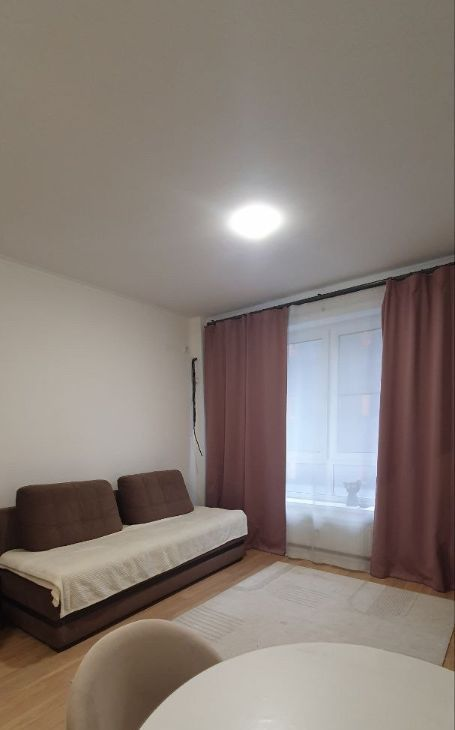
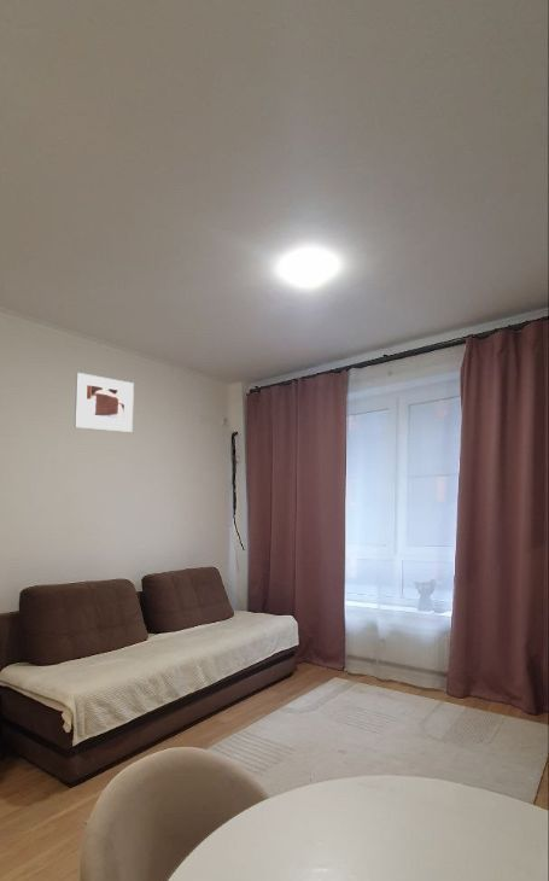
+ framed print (105, 403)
